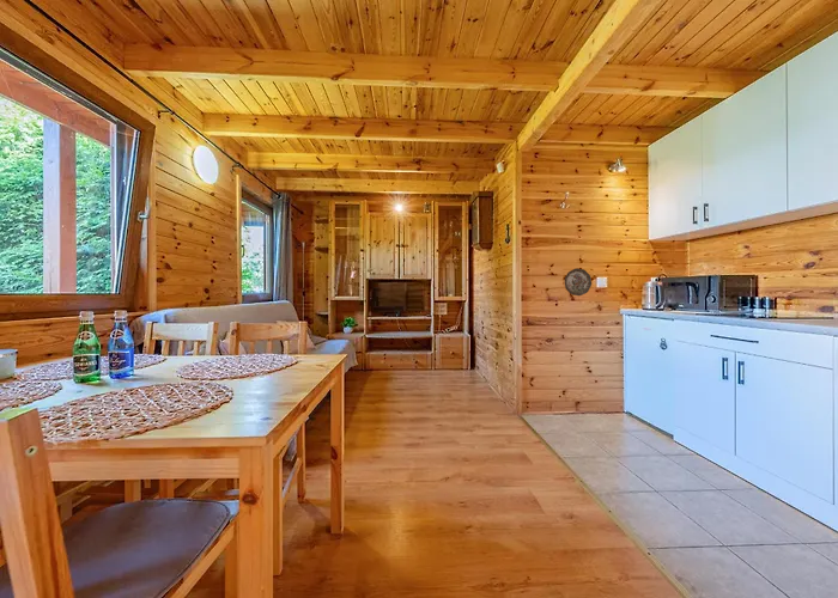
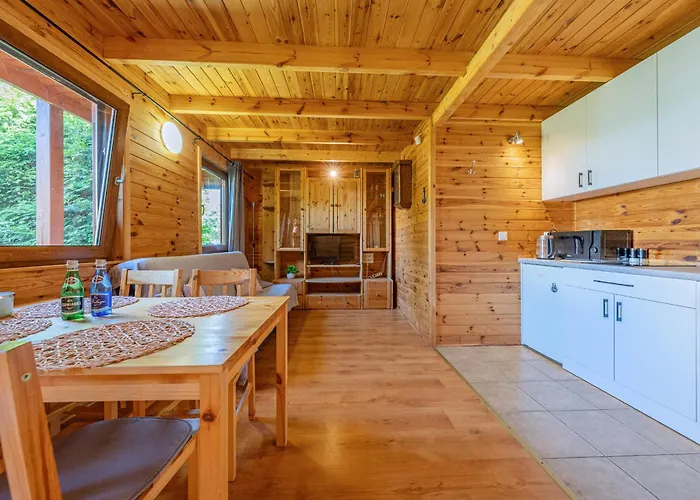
- decorative plate (577, 281)
